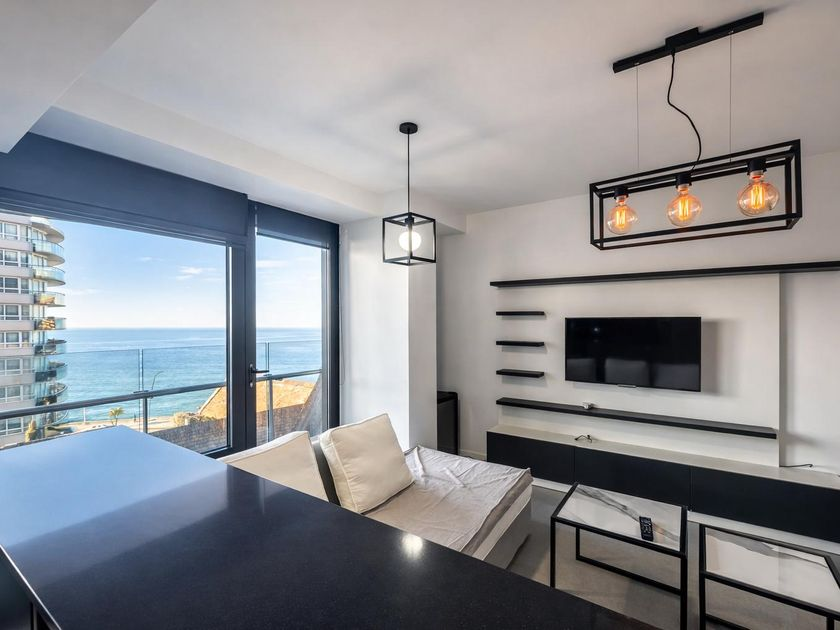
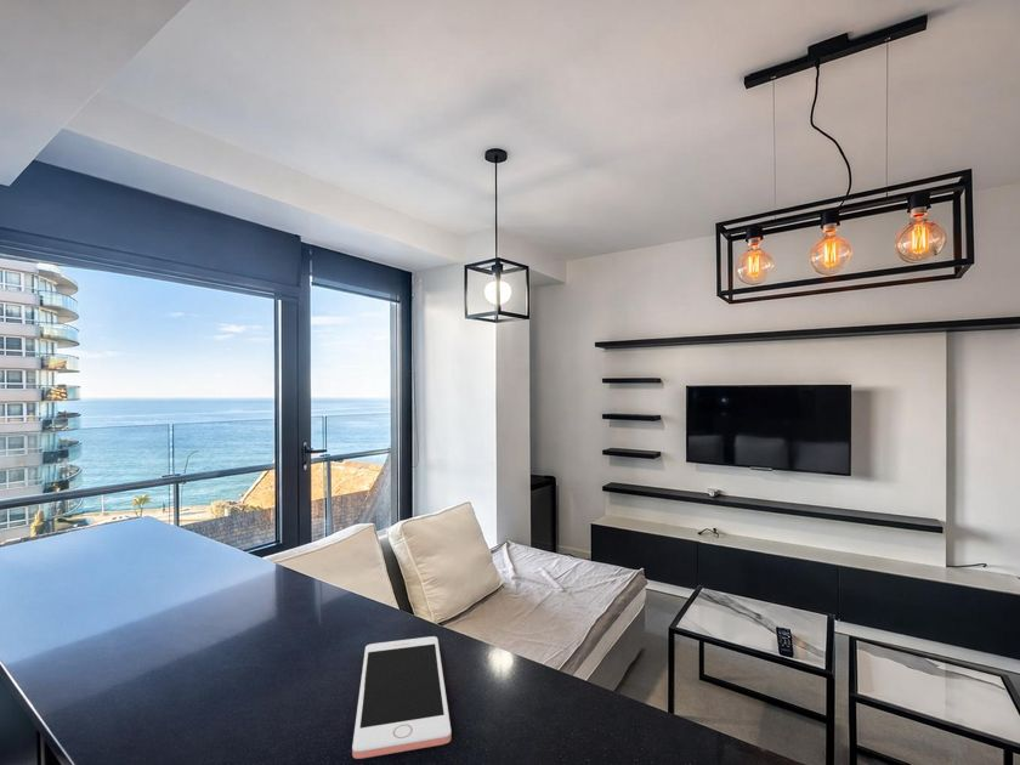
+ cell phone (402, 686)
